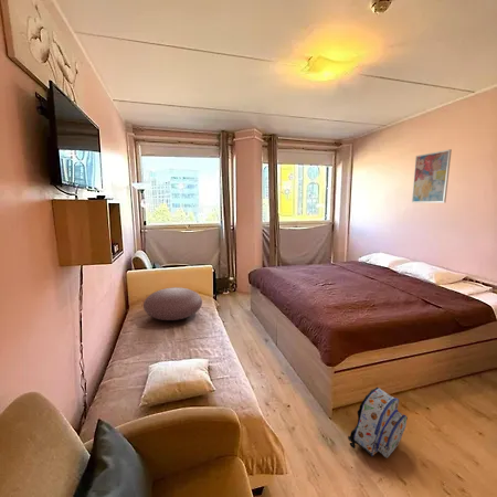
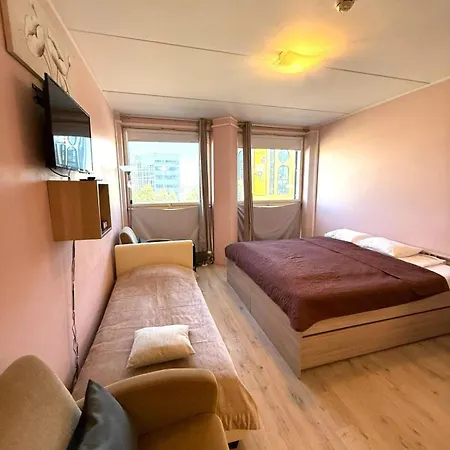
- wall art (430, 178)
- cushion (173, 303)
- backpack (379, 420)
